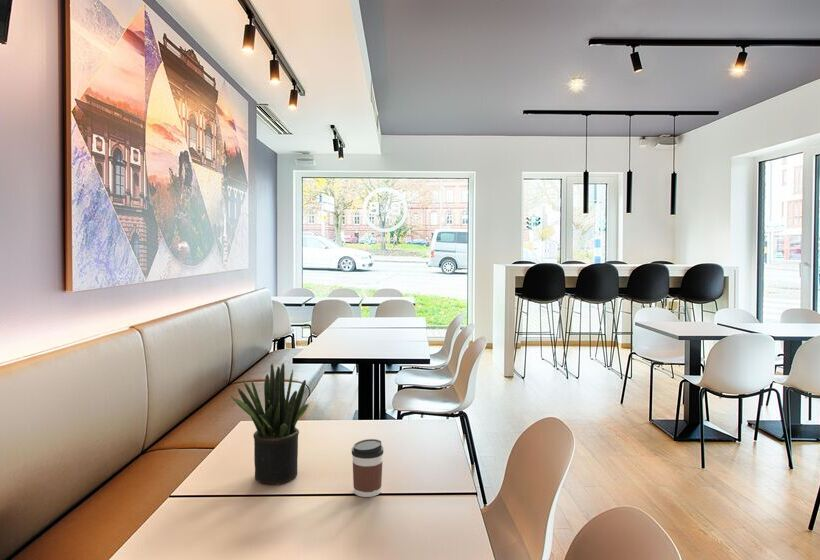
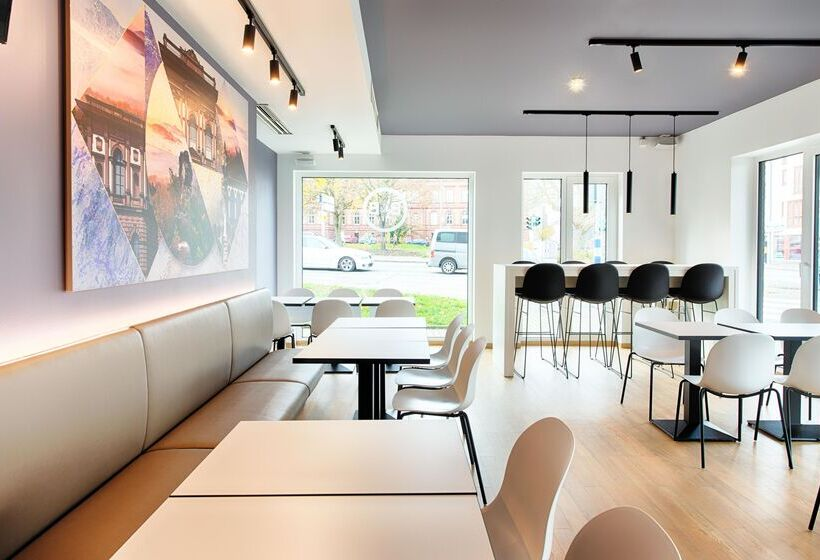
- coffee cup (367, 466)
- potted plant (270, 421)
